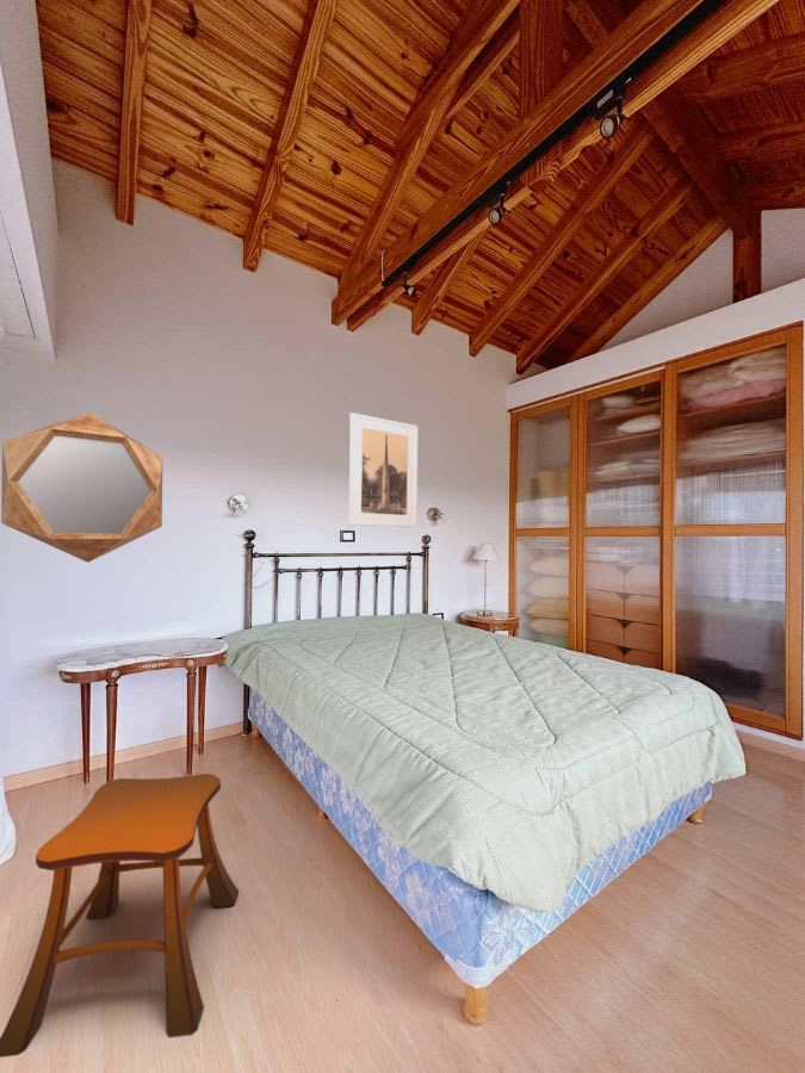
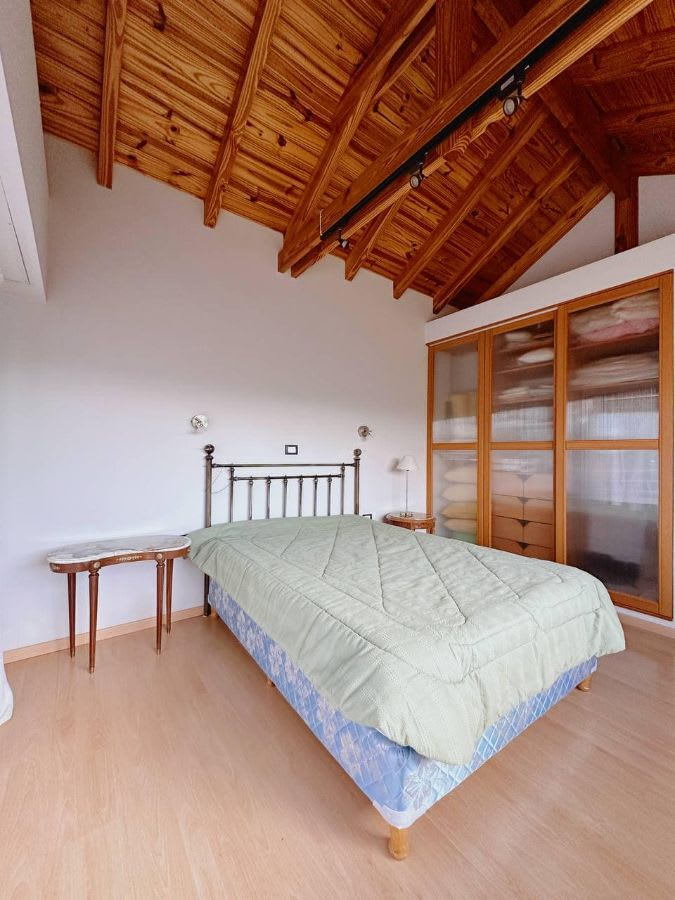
- home mirror (88, 486)
- stool (137, 869)
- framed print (384, 472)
